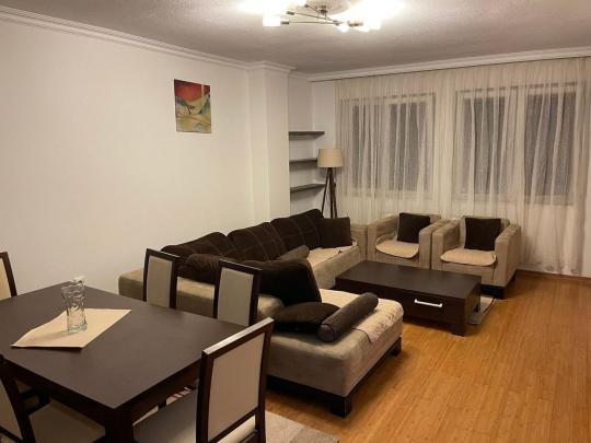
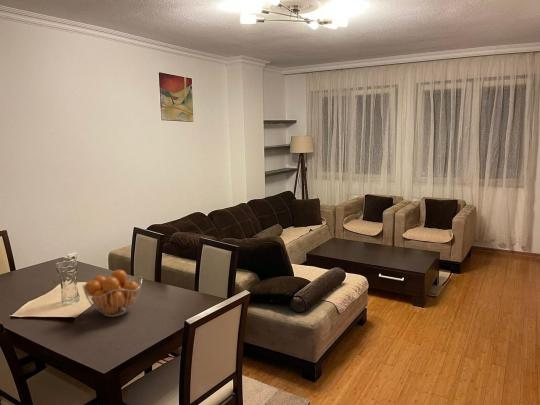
+ fruit basket (113, 292)
